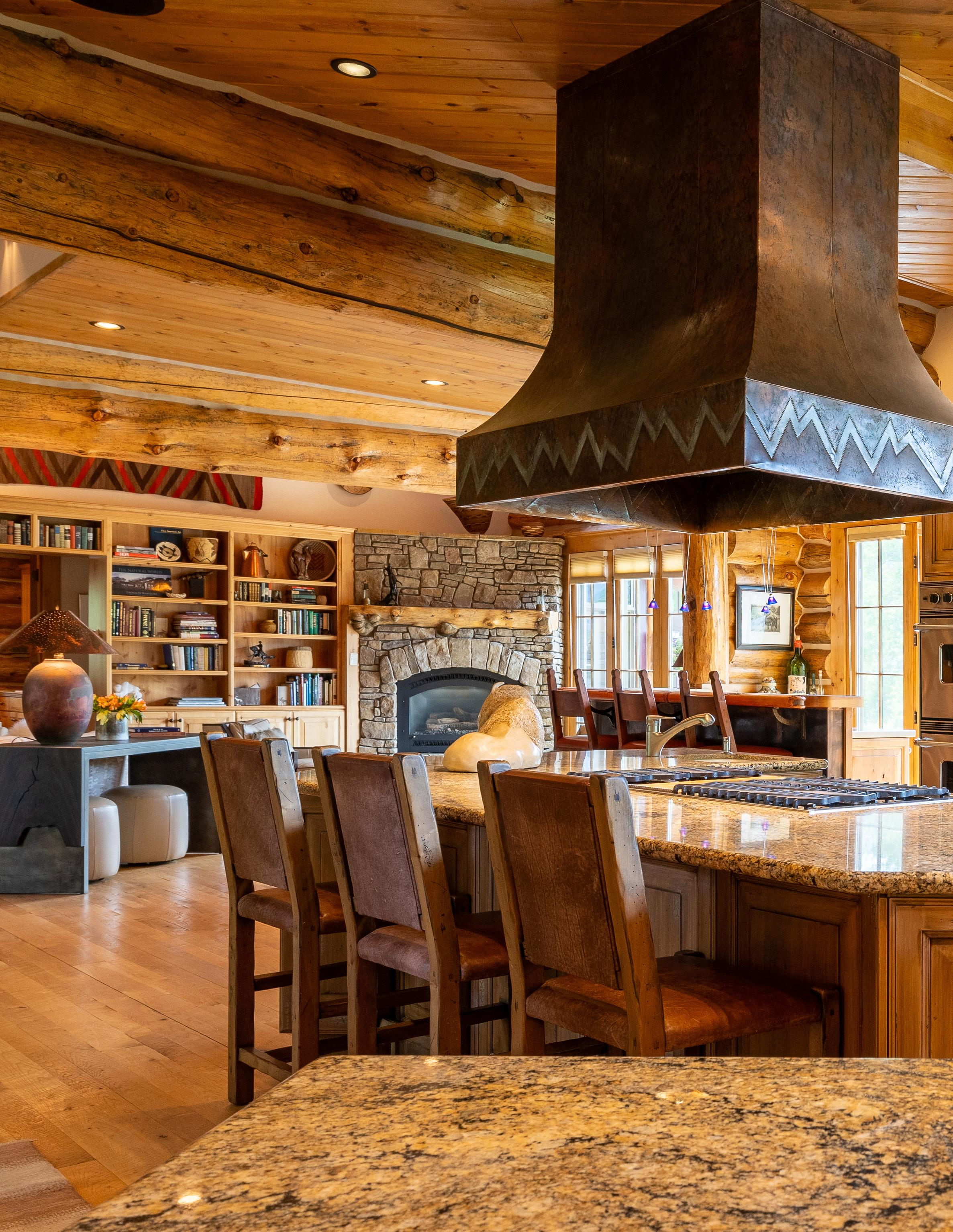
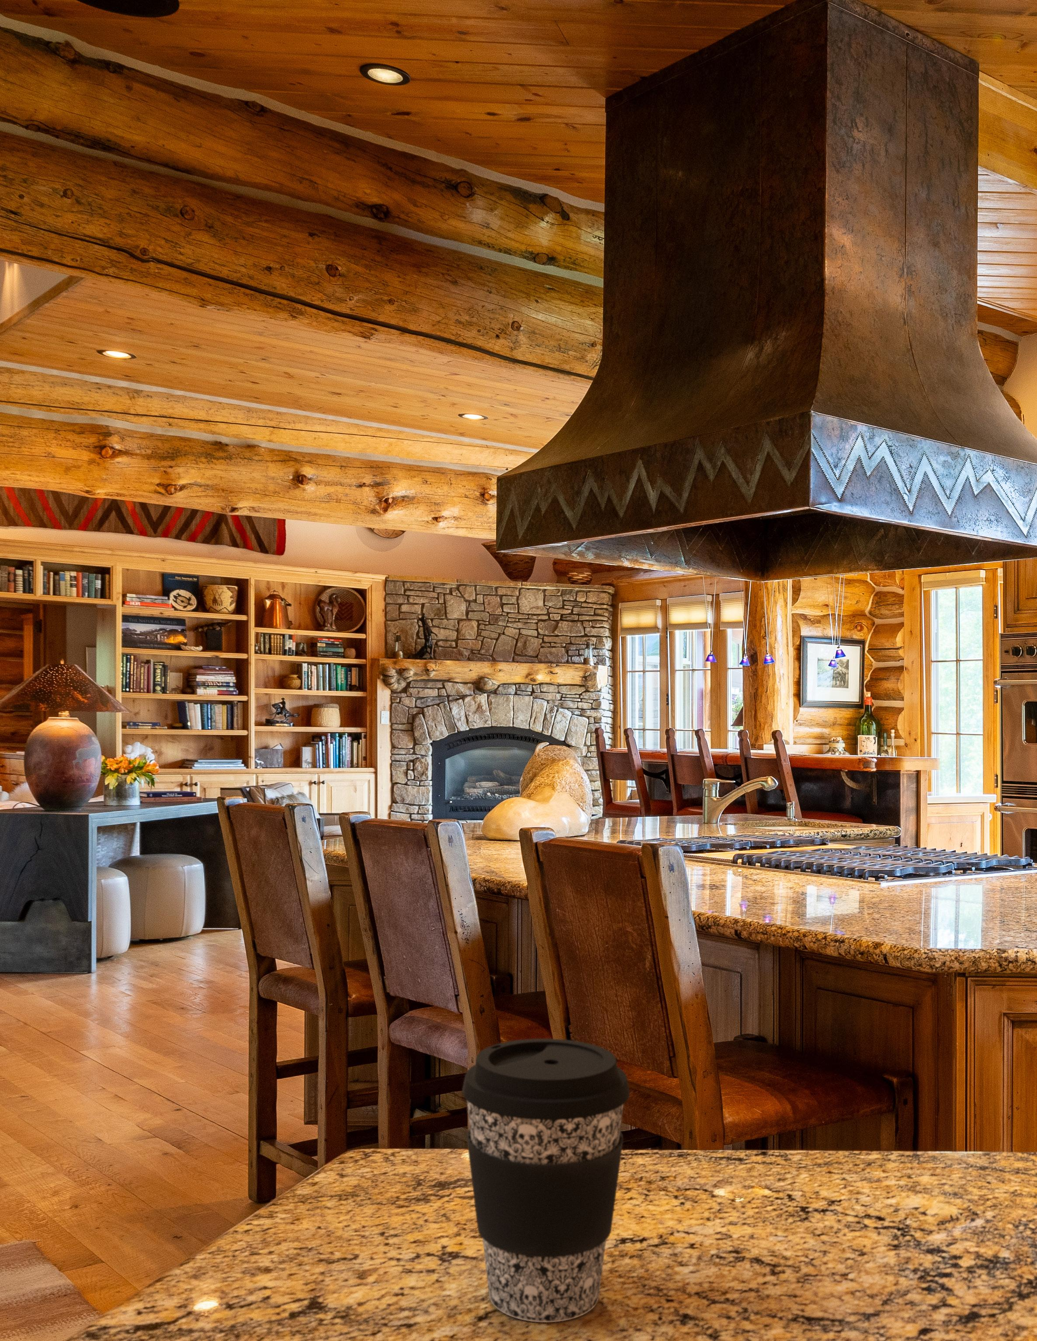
+ coffee cup (545, 1177)
